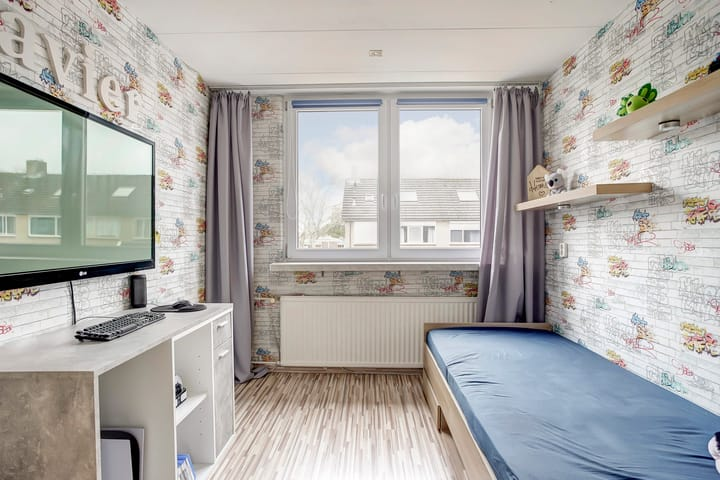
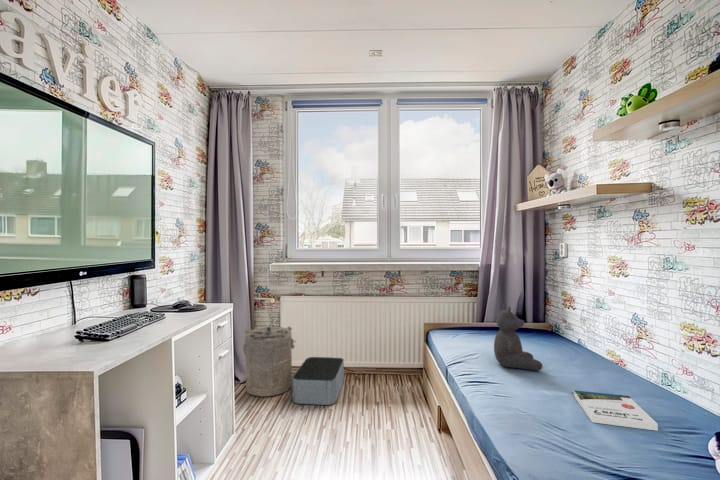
+ teddy bear (516, 335)
+ book (611, 408)
+ laundry hamper (267, 356)
+ storage bin (319, 378)
